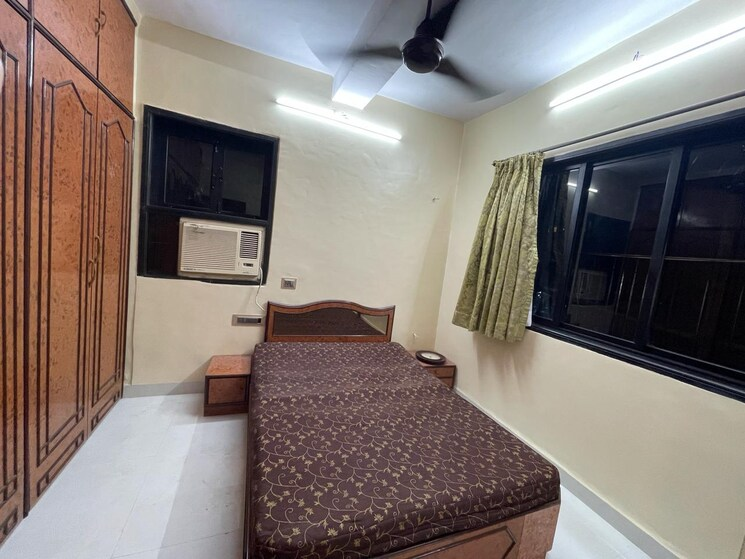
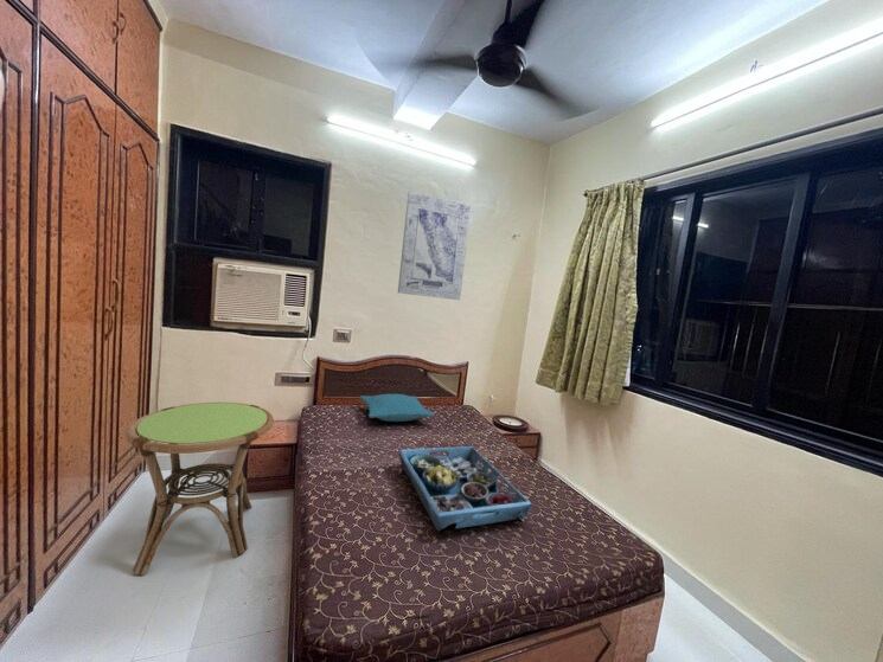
+ wall art (435, 248)
+ serving tray (456, 481)
+ pillow (395, 406)
+ side table (203, 476)
